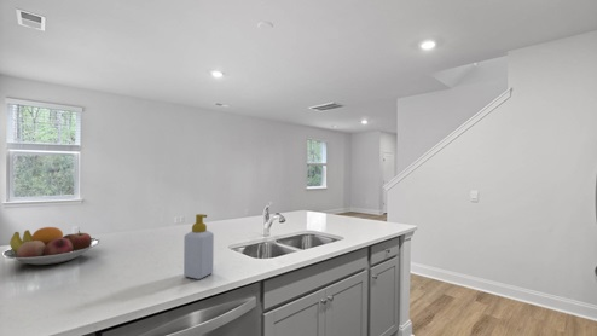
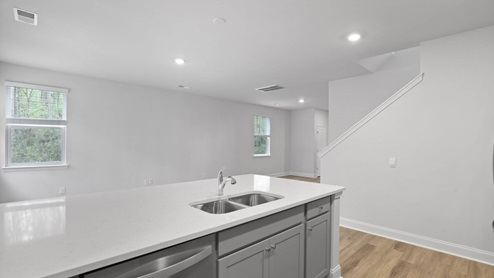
- soap bottle (198, 244)
- fruit bowl (54, 243)
